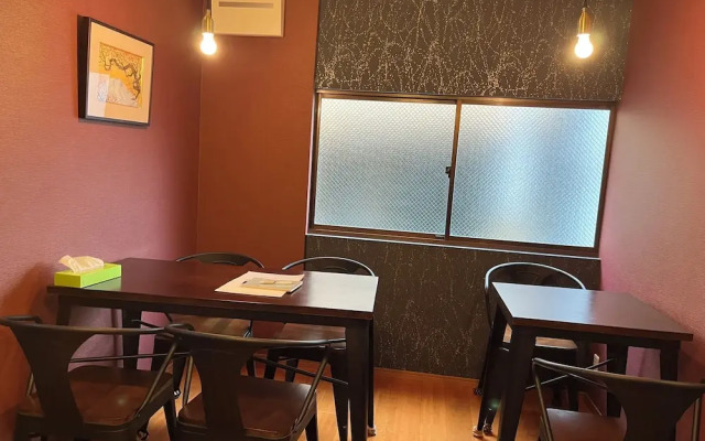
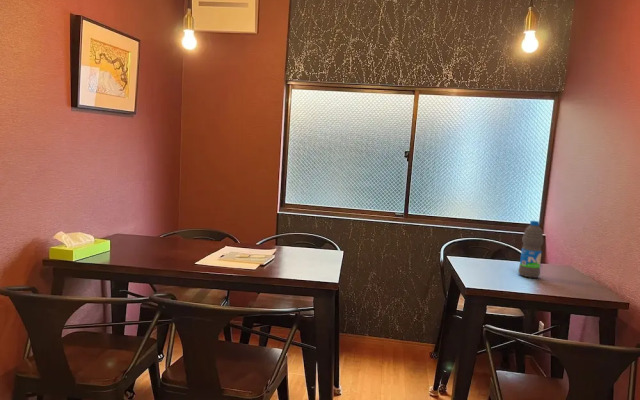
+ water bottle (531, 248)
